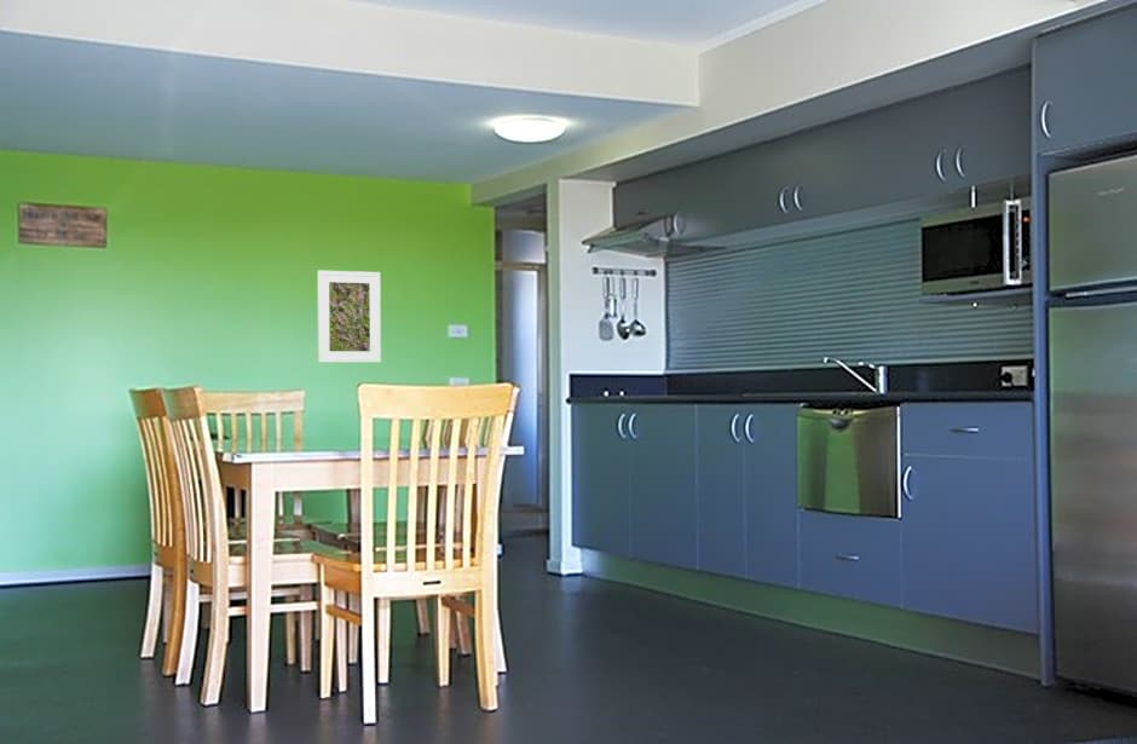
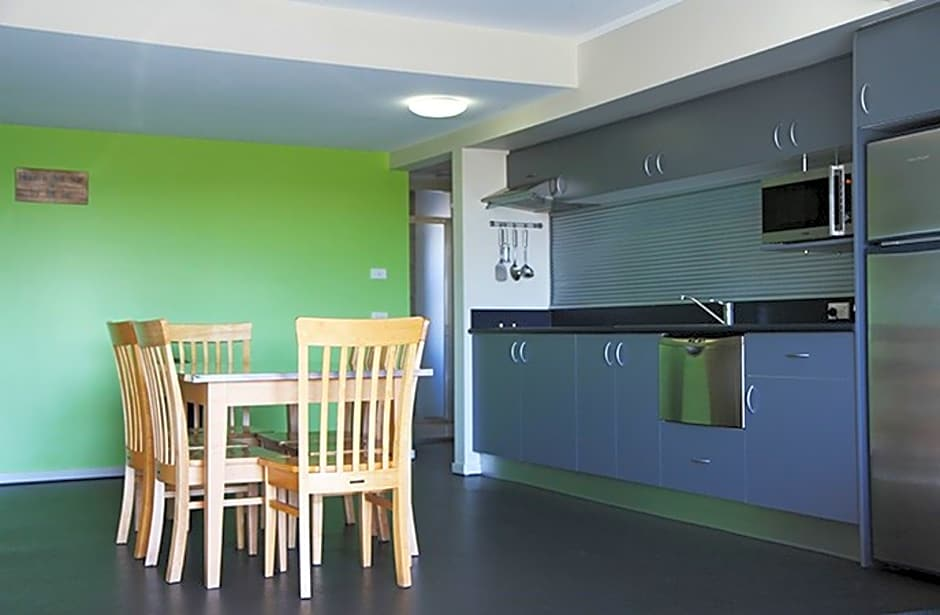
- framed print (348, 317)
